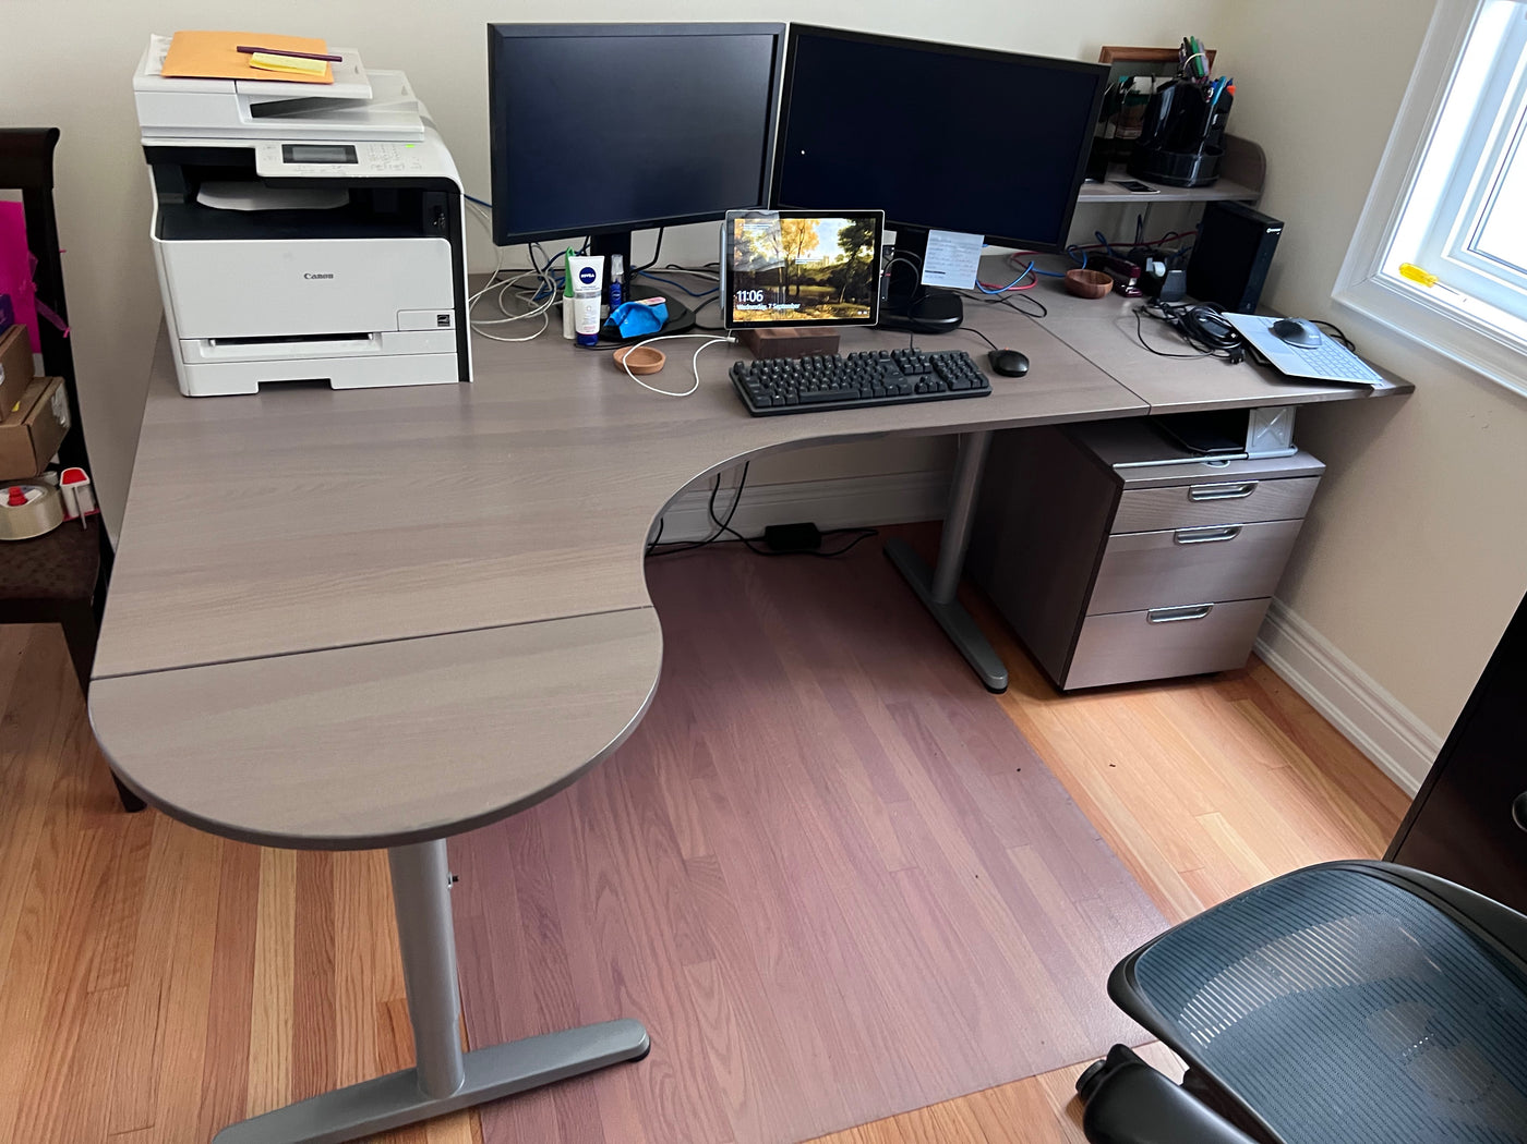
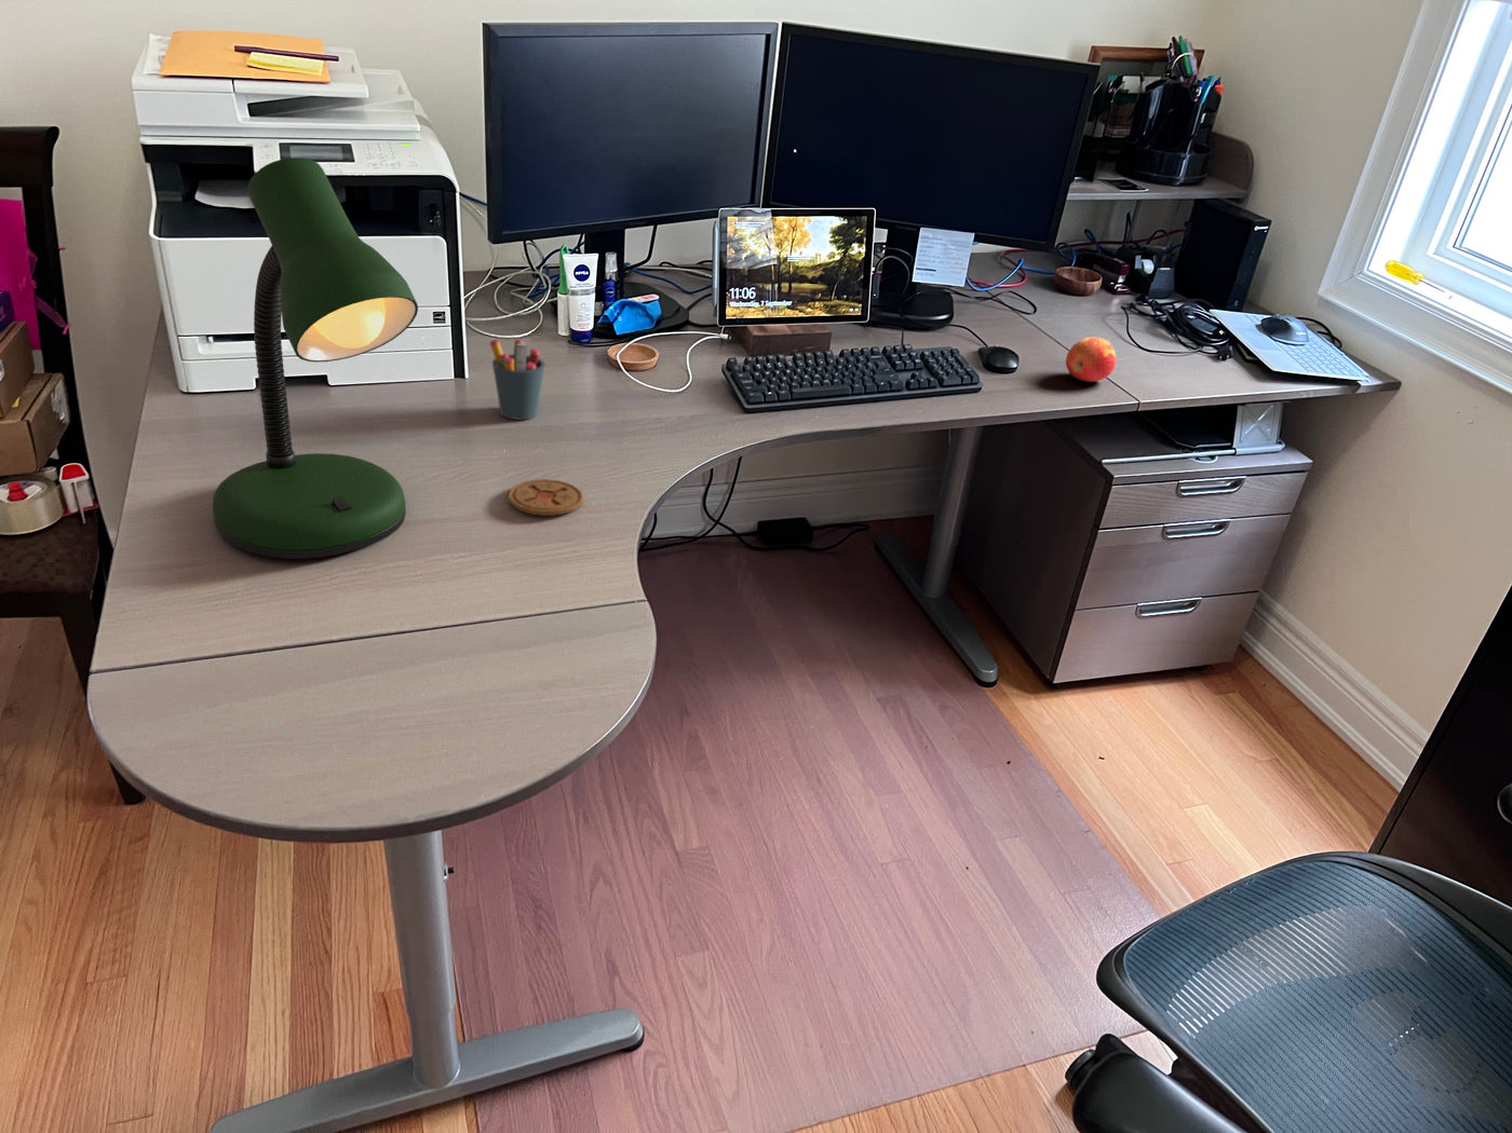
+ apple (1089, 358)
+ pen holder (518, 375)
+ desk lamp (313, 358)
+ coaster (545, 496)
